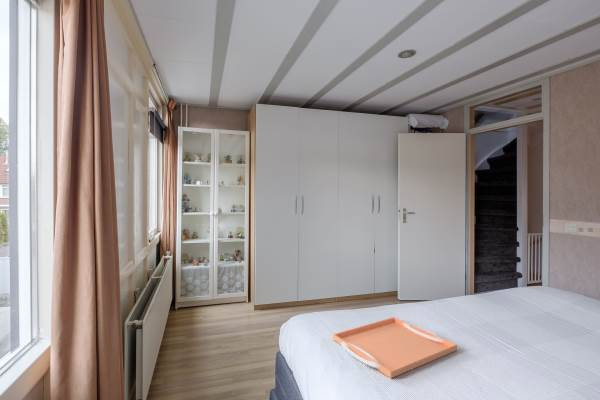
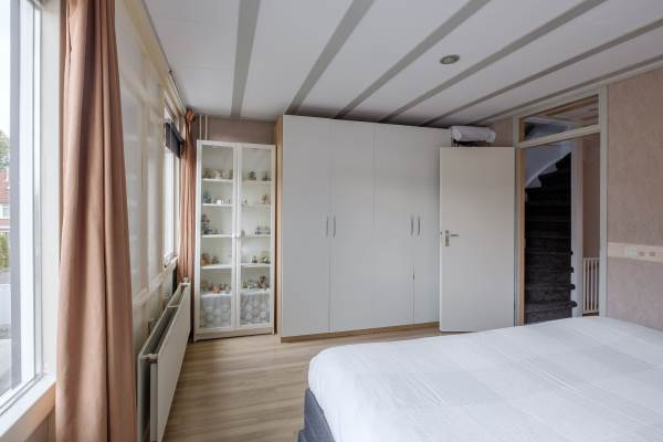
- serving tray (392, 341)
